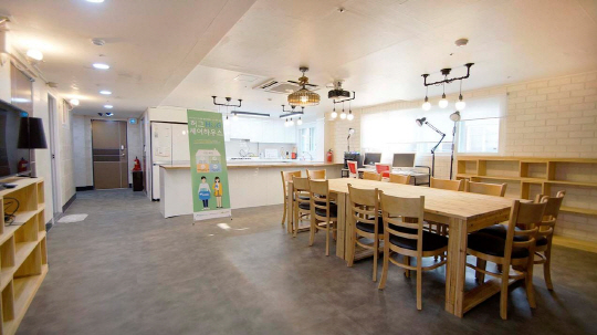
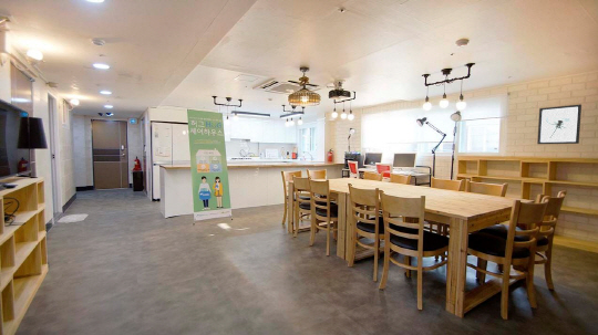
+ wall art (558, 125)
